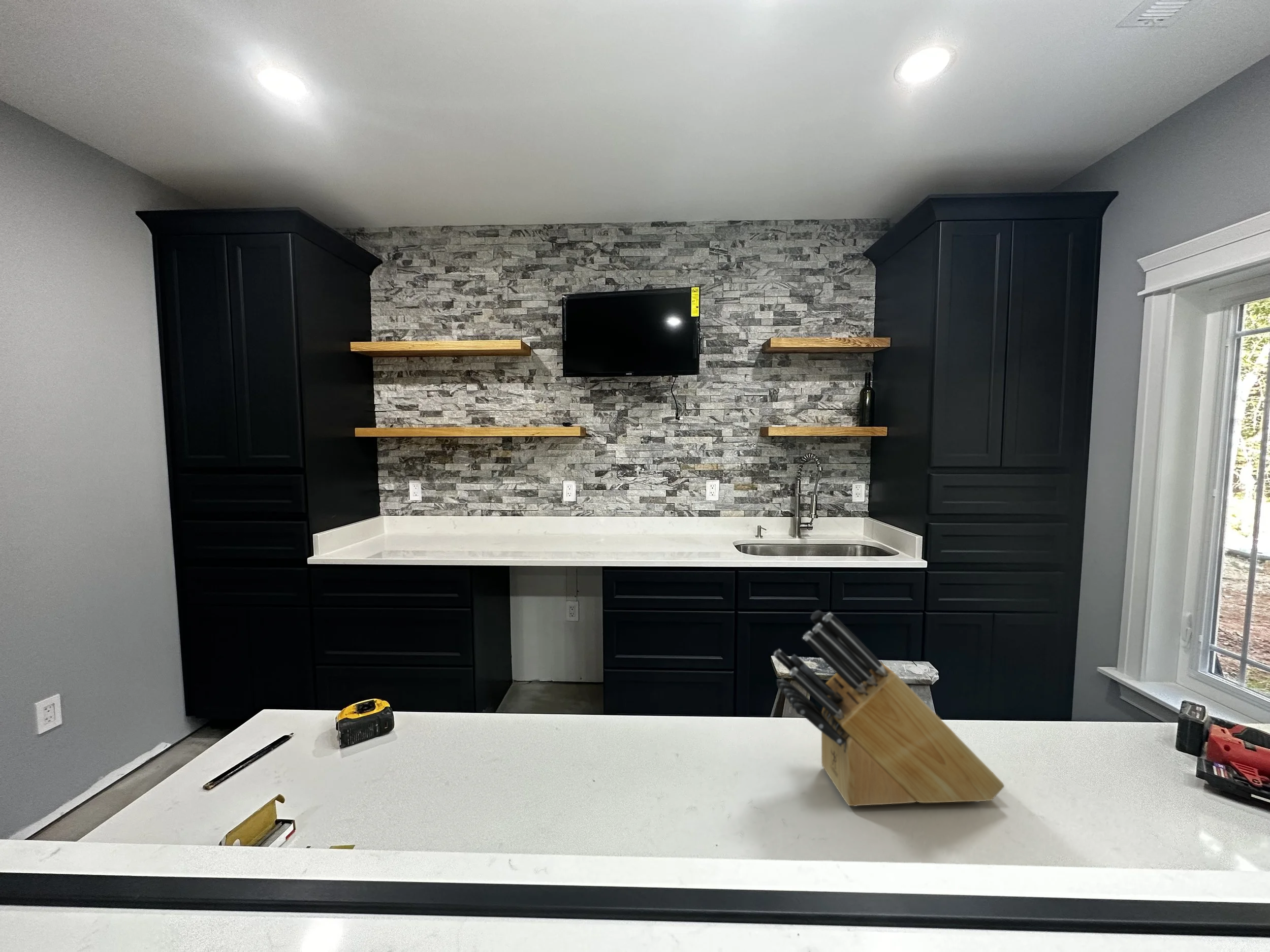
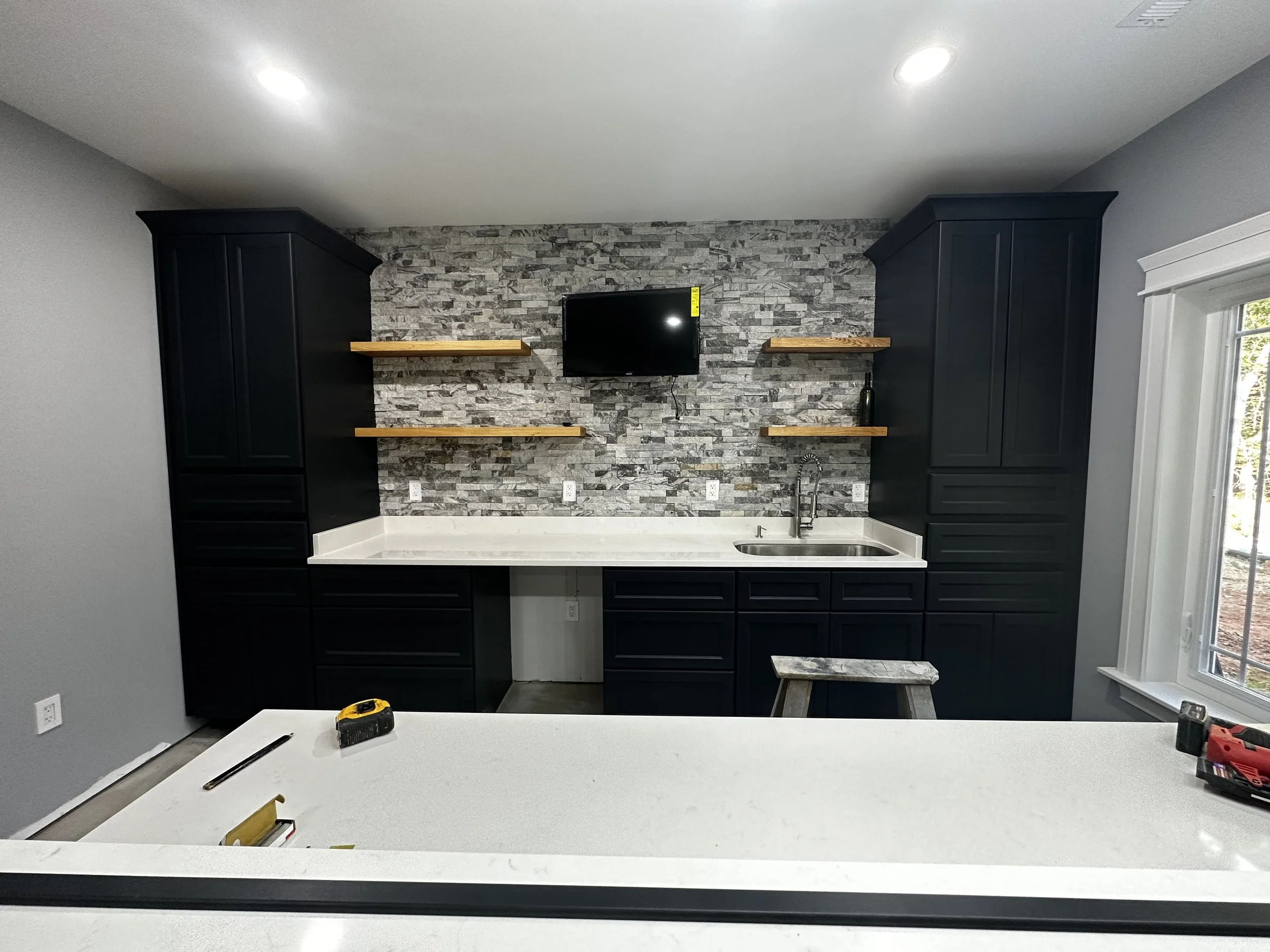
- knife block (883, 697)
